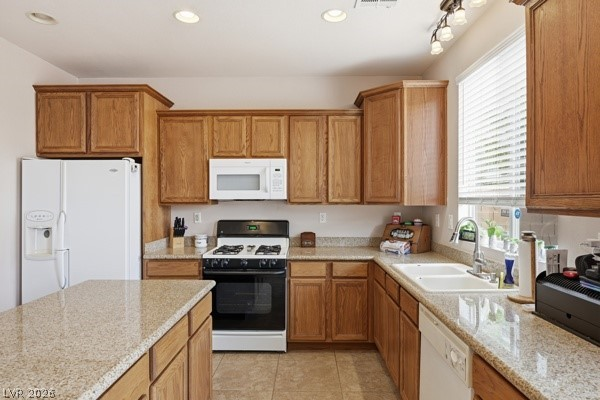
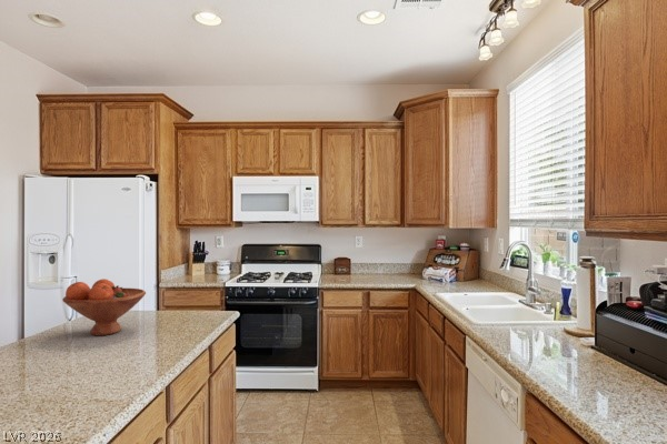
+ fruit bowl (106, 305)
